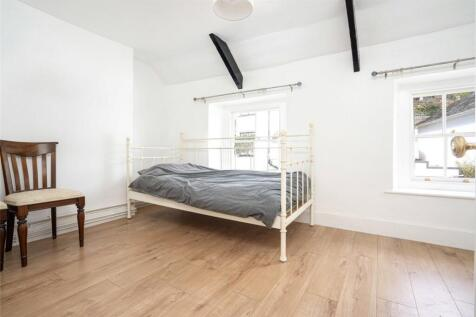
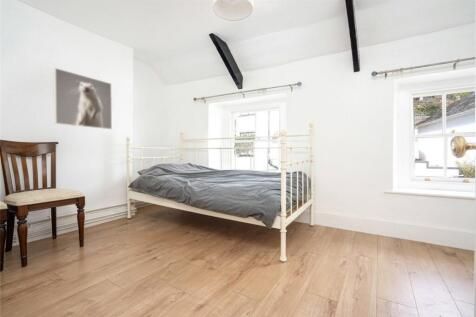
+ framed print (85, 101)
